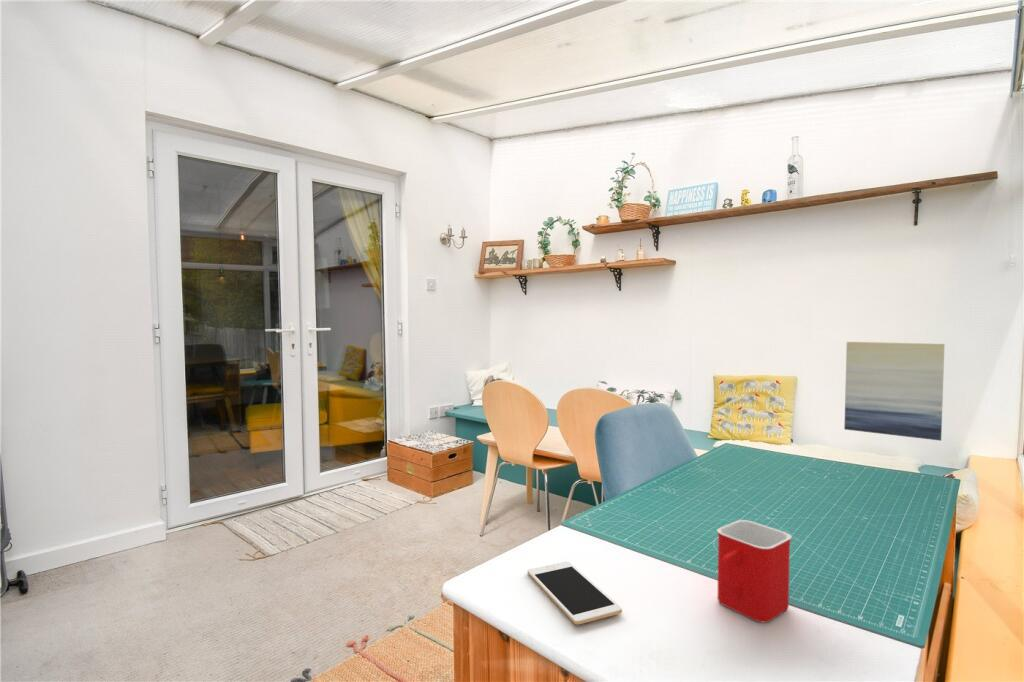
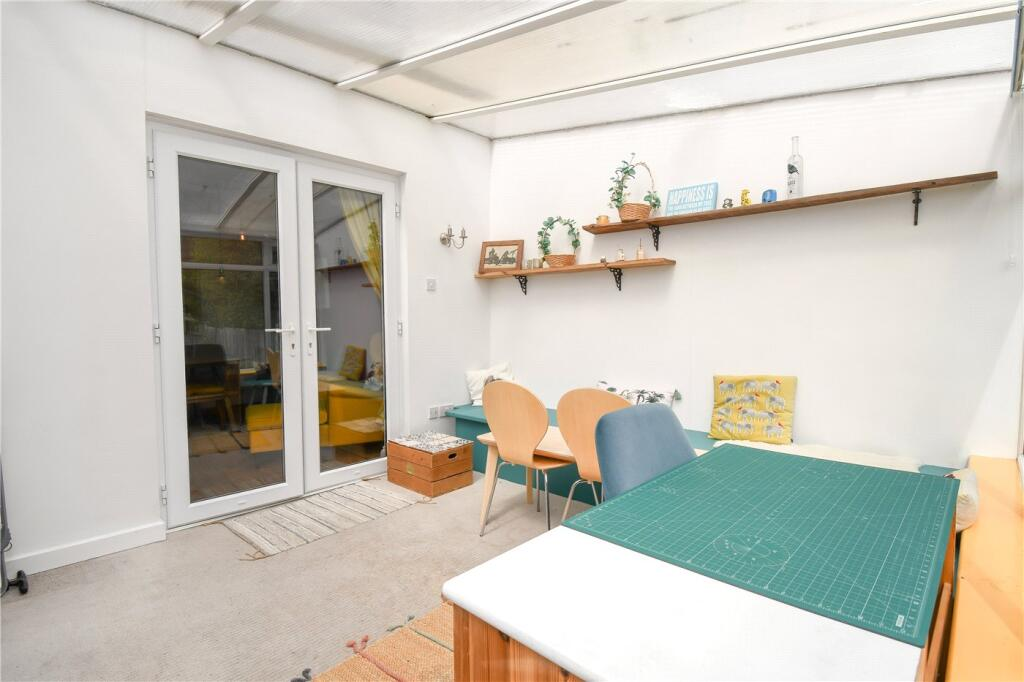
- mug (746, 572)
- wall art (892, 388)
- cell phone (571, 589)
